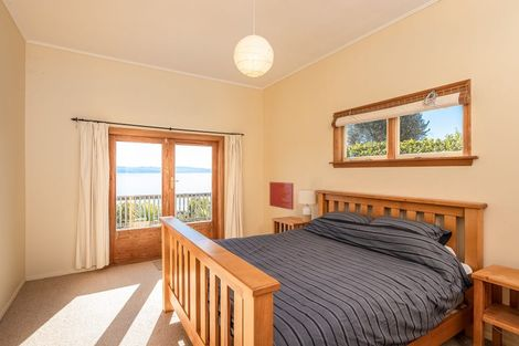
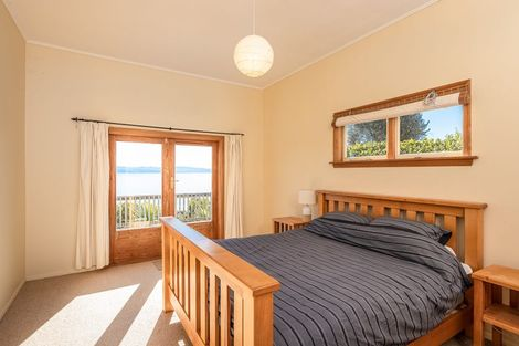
- wall art (280, 195)
